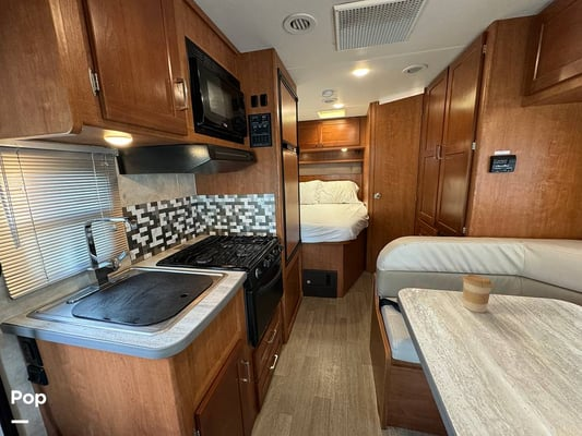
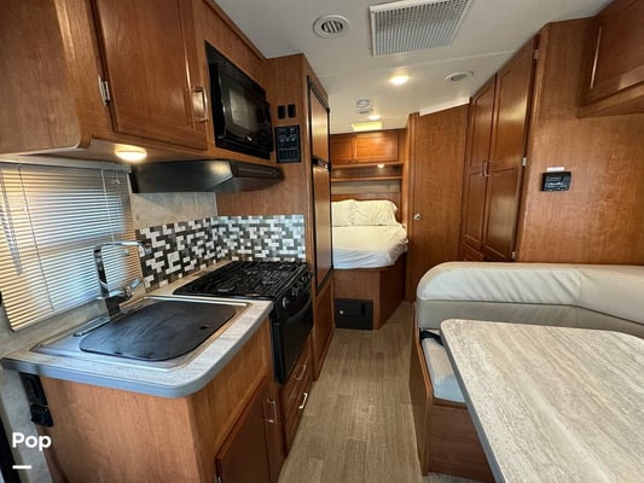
- coffee cup (476, 292)
